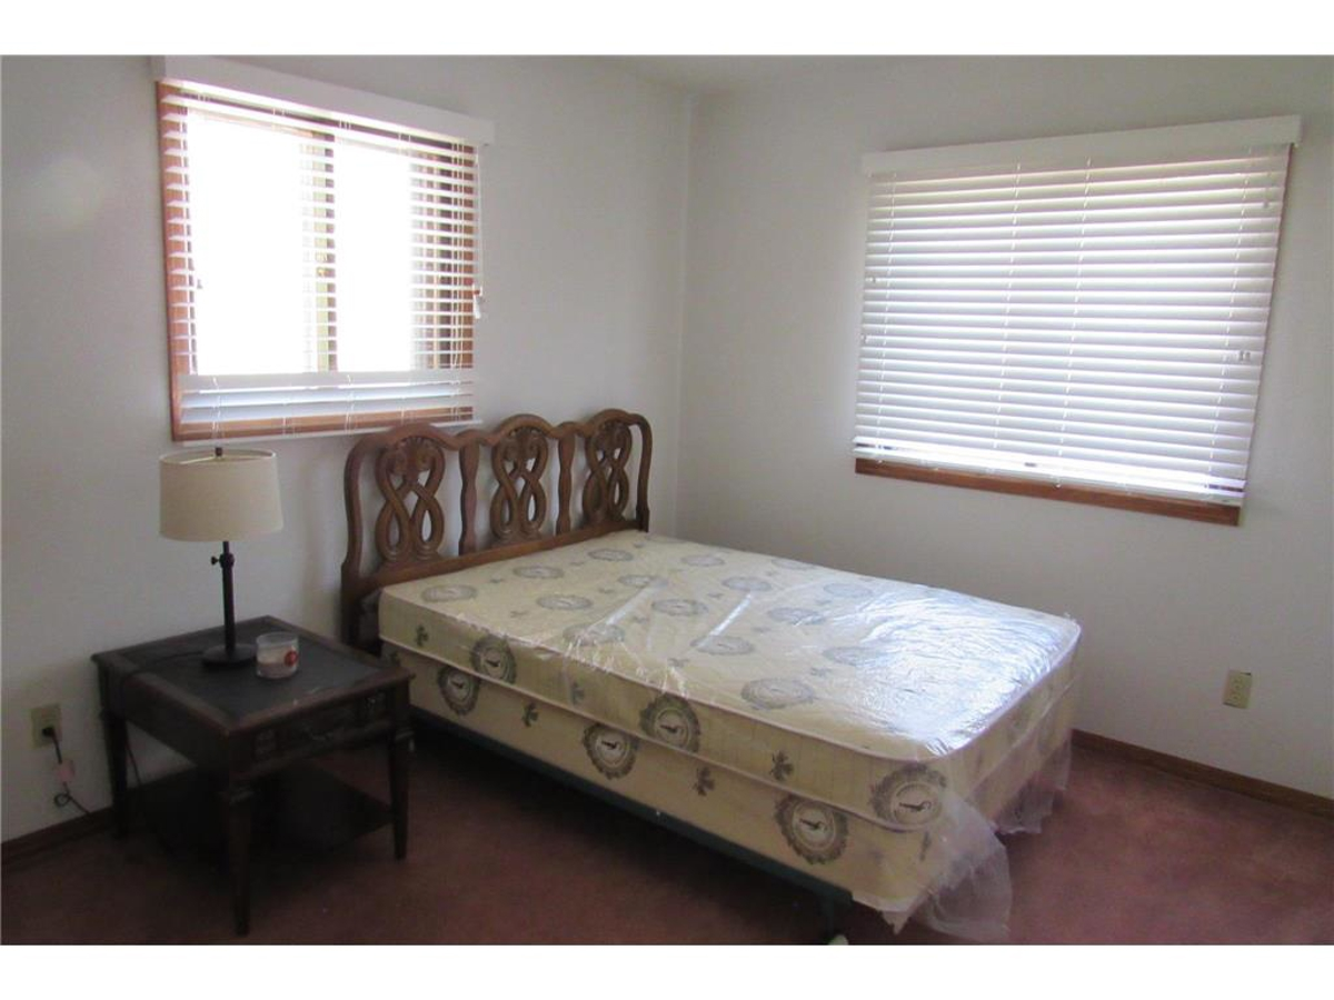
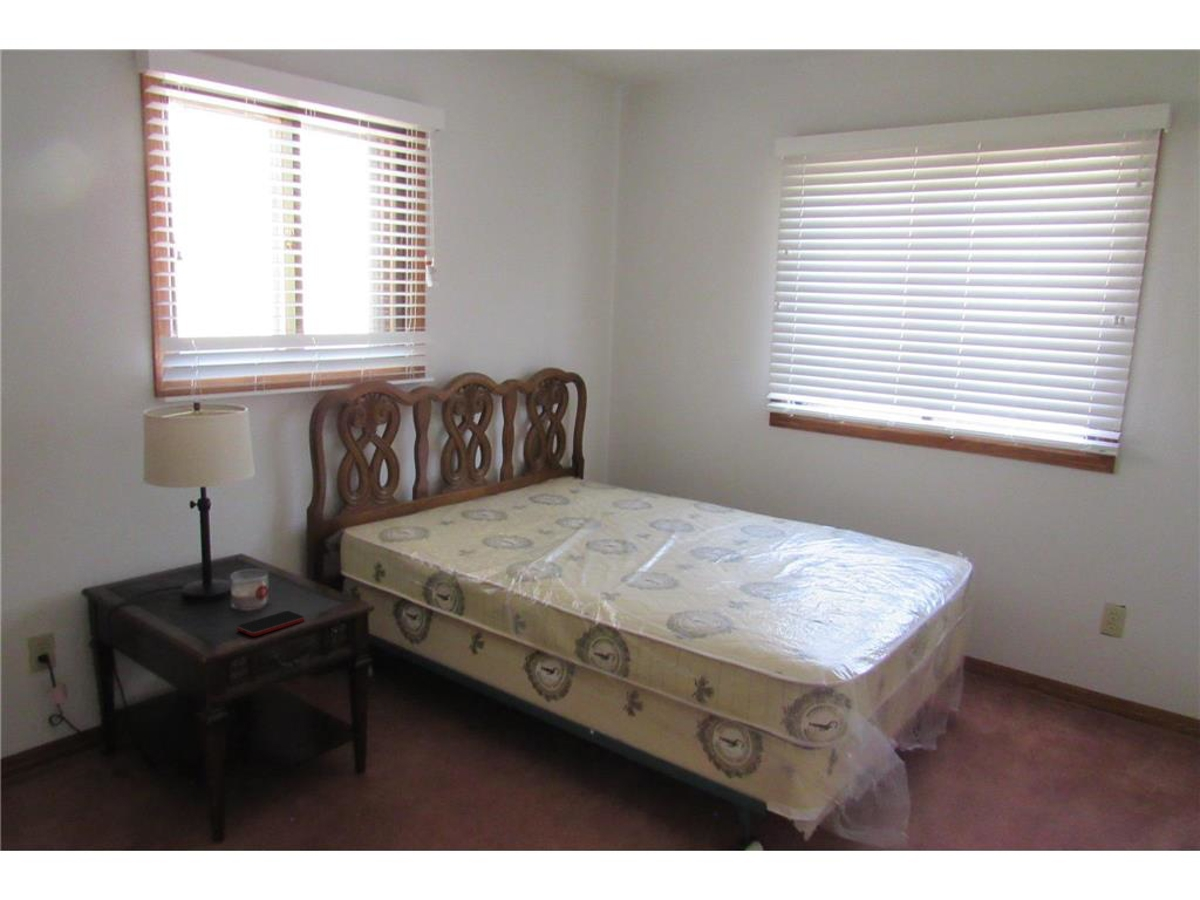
+ smartphone (271, 623)
